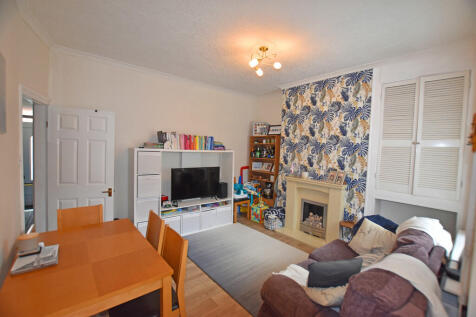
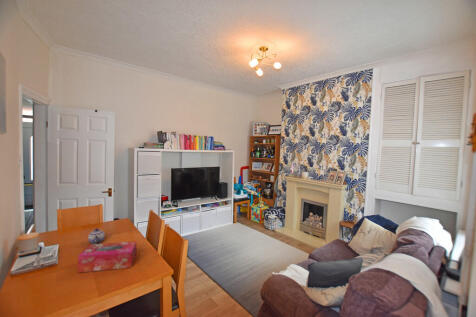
+ teapot (96, 235)
+ tissue box (109, 255)
